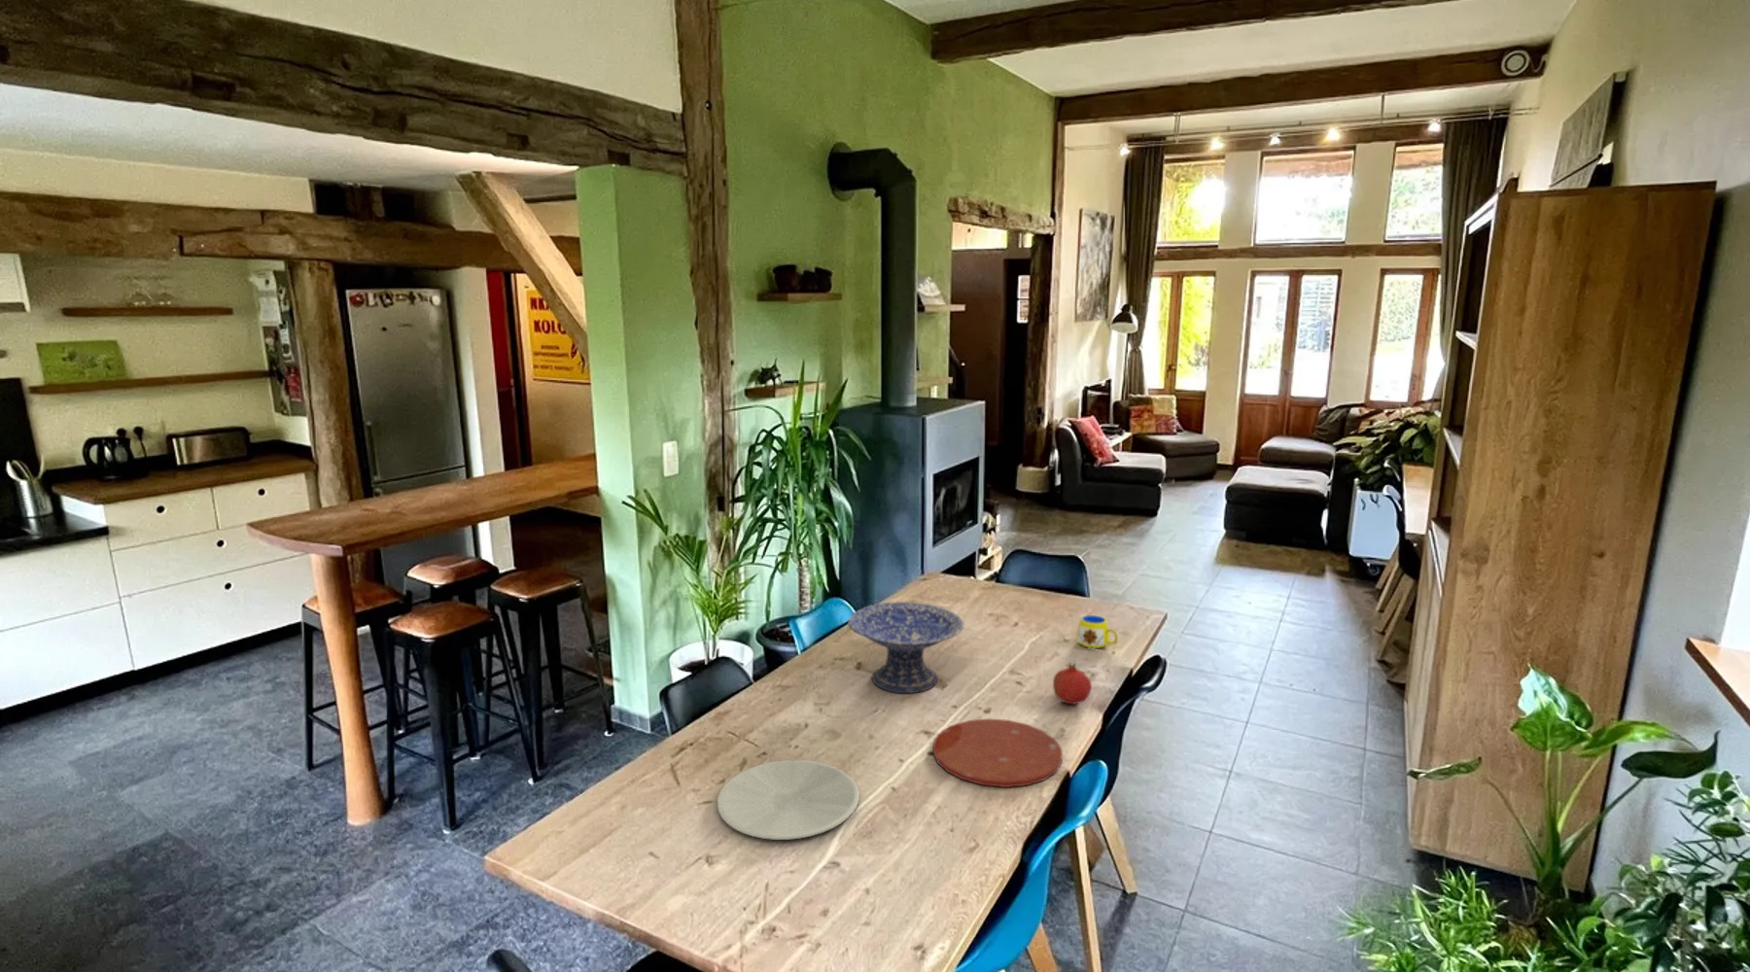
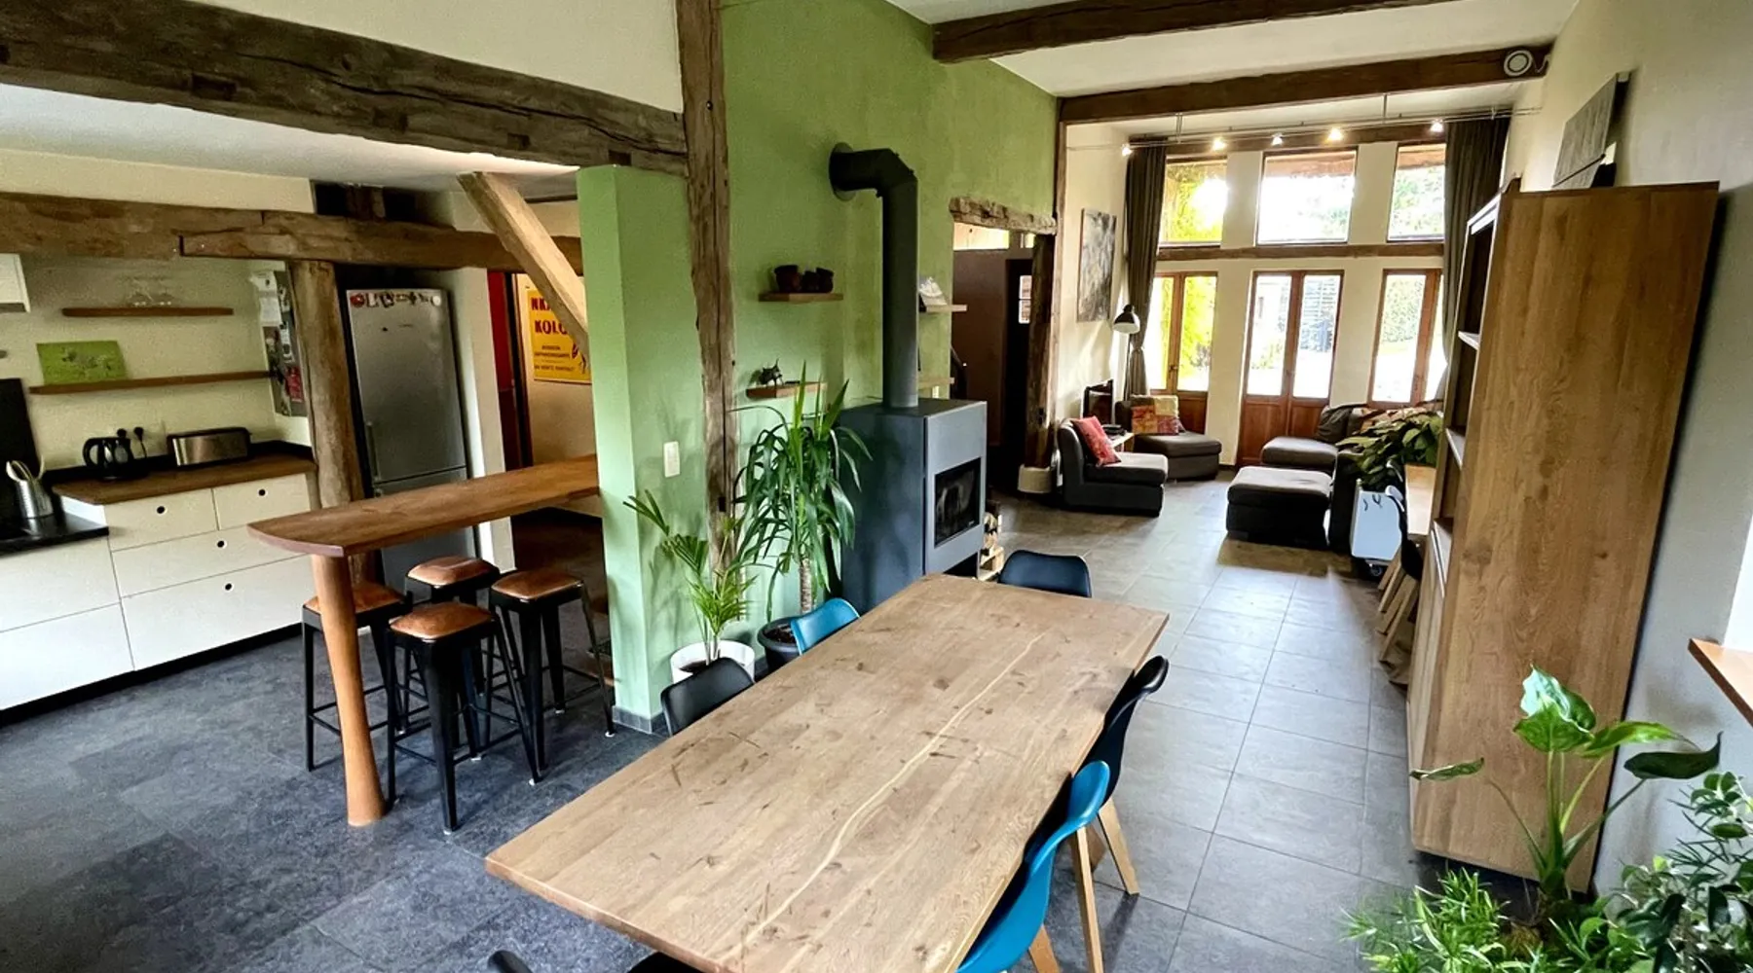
- fruit (1071, 682)
- decorative bowl (905, 649)
- mug (1098, 632)
- plate (997, 751)
- plate (789, 798)
